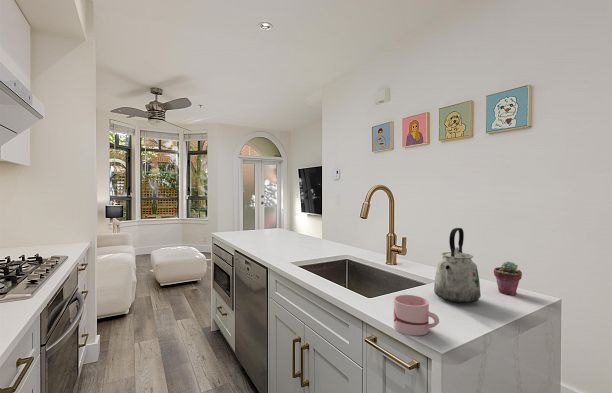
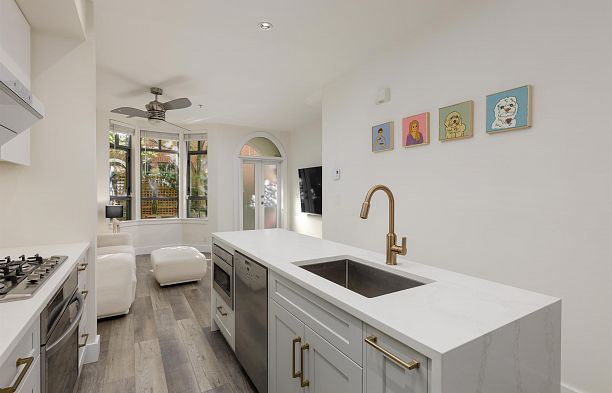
- potted succulent (507, 276)
- kettle (454, 265)
- mug (415, 315)
